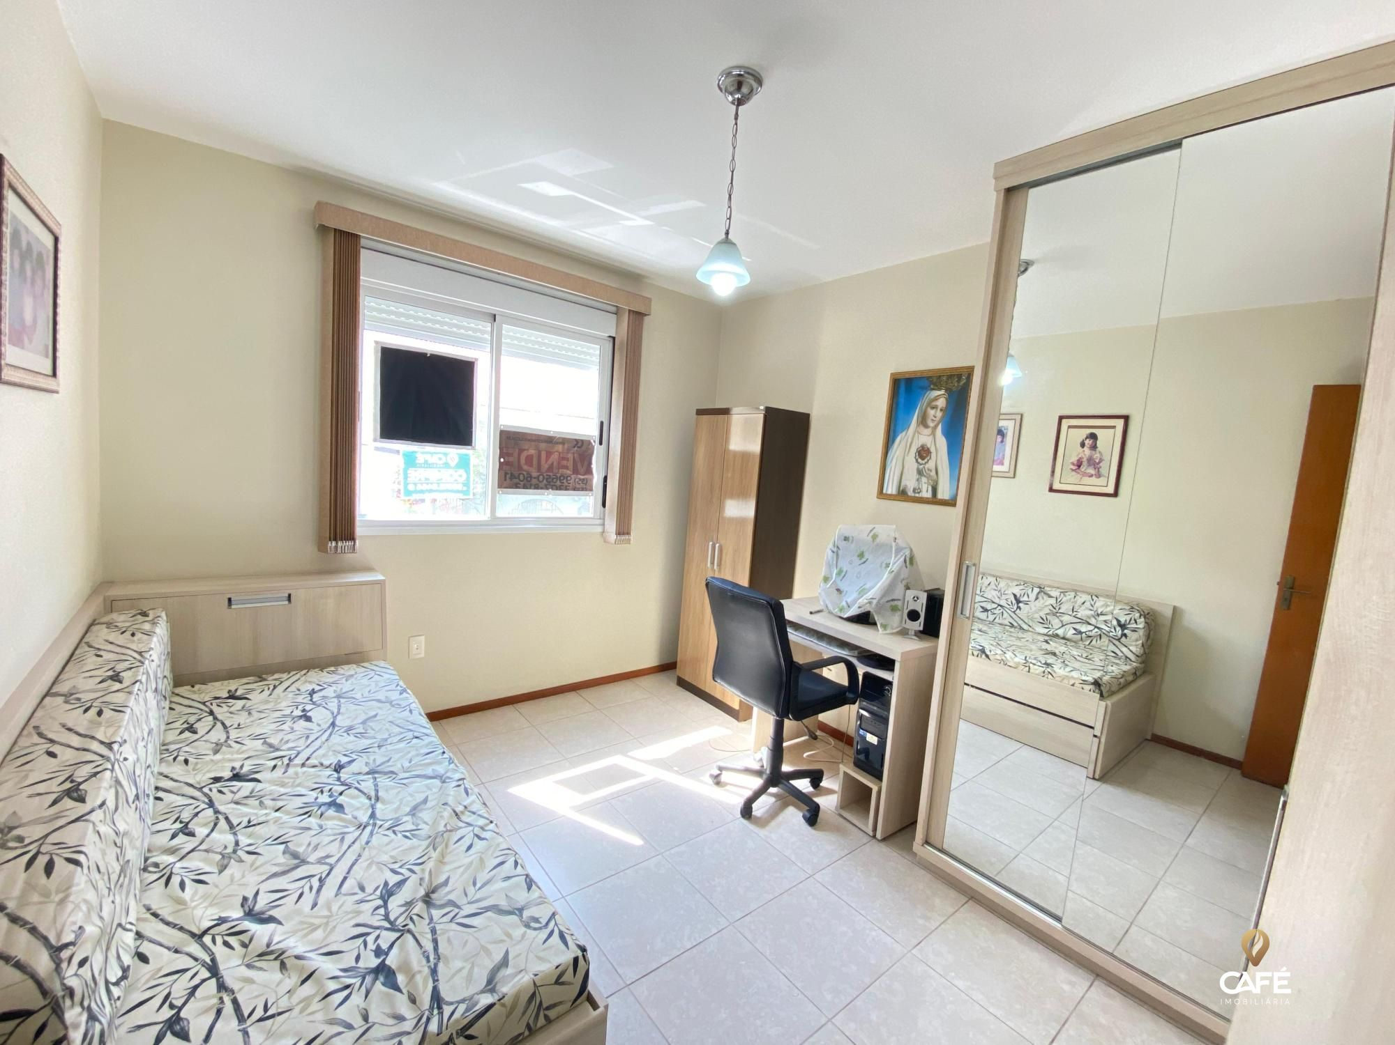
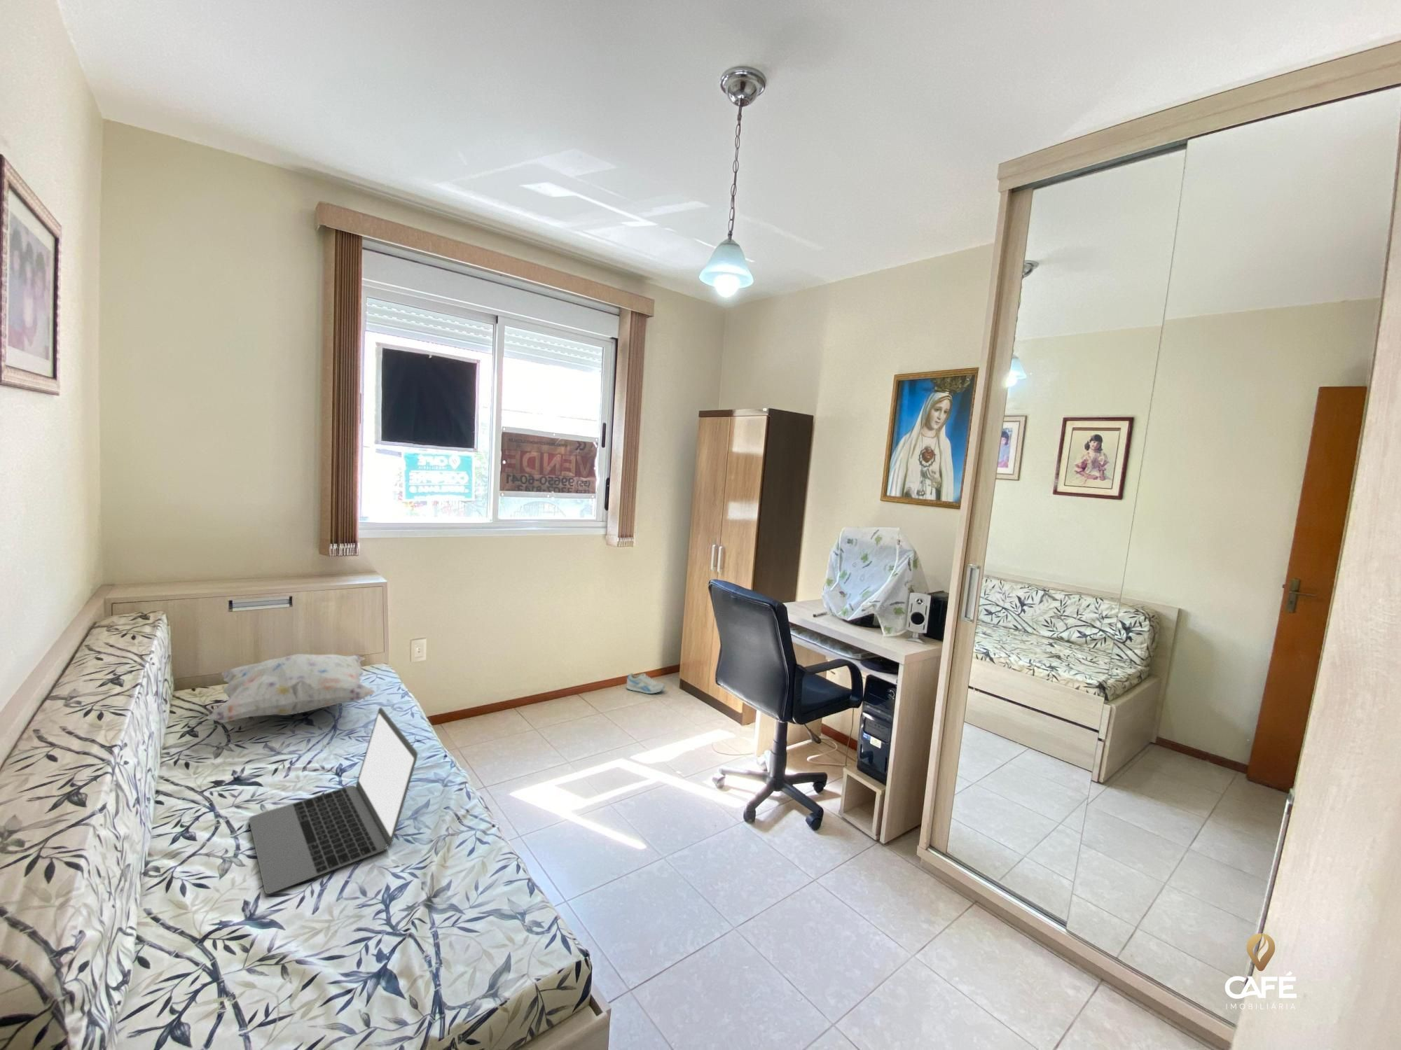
+ laptop (333, 791)
+ decorative pillow (298, 683)
+ sneaker (645, 683)
